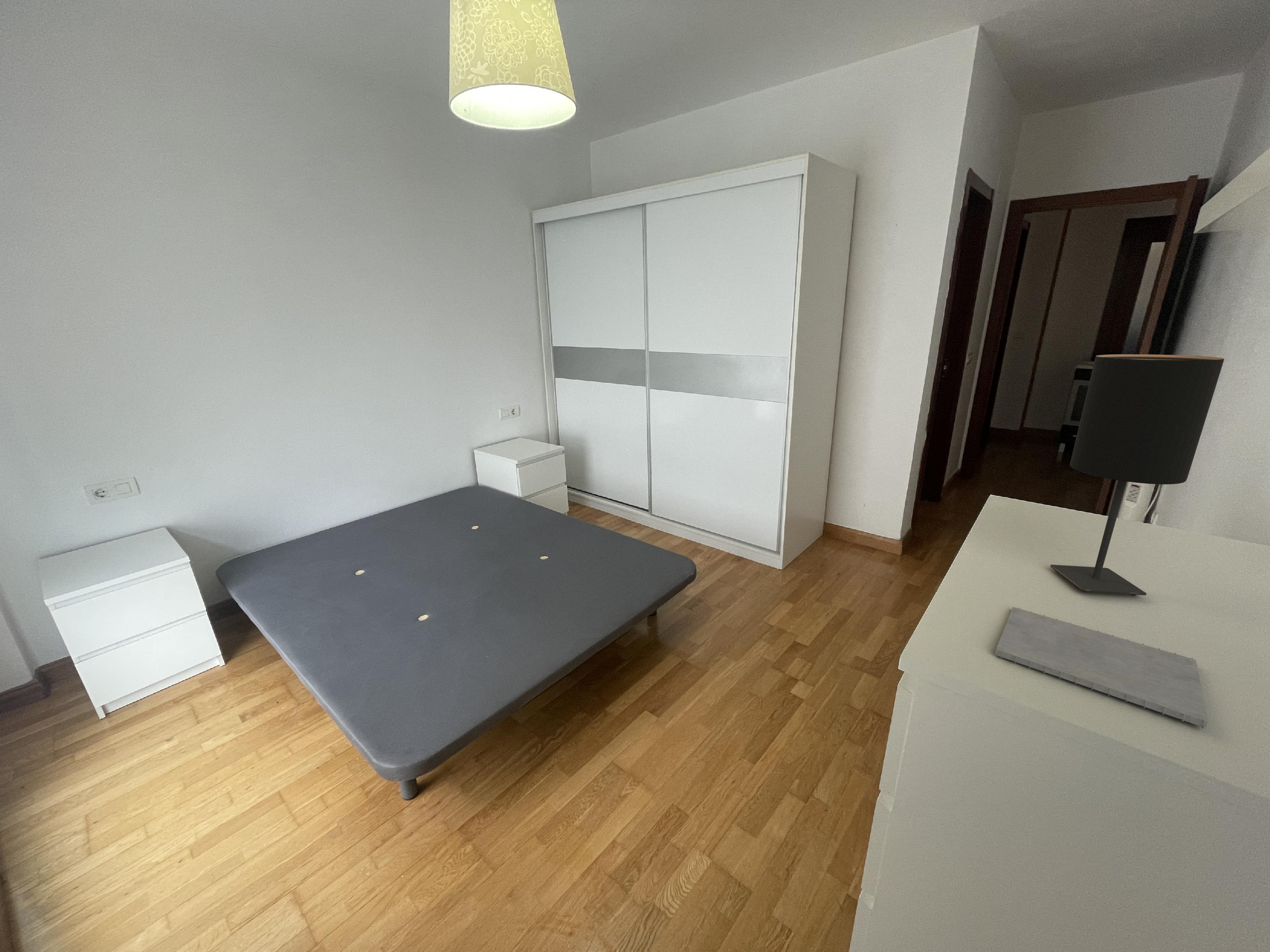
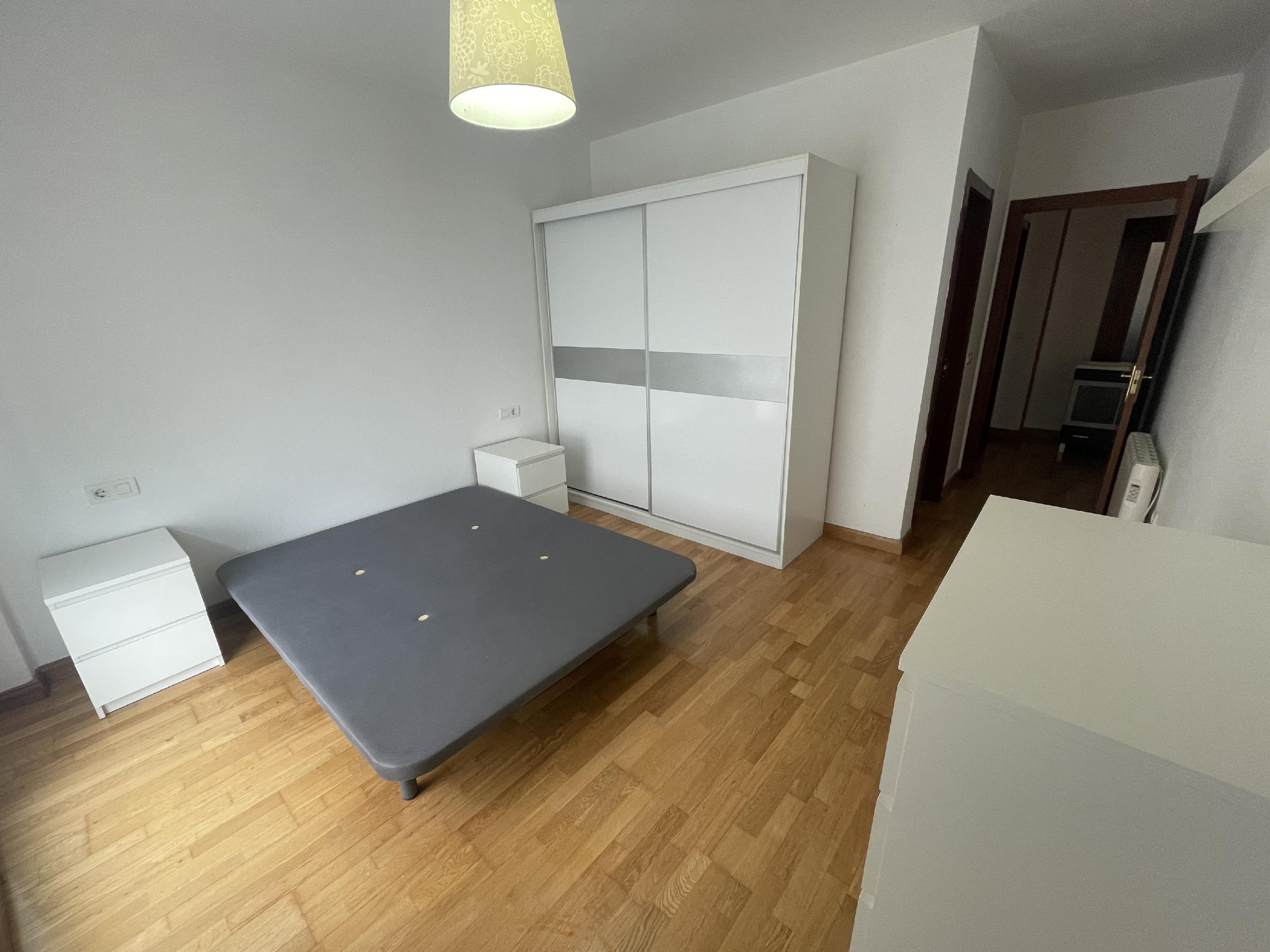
- table lamp (1123, 478)
- notepad (1093, 657)
